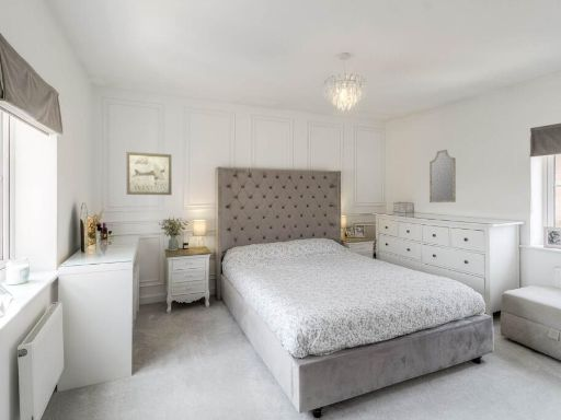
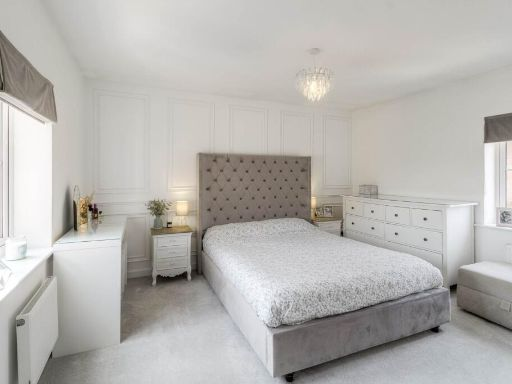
- wall art (149, 174)
- home mirror (442, 176)
